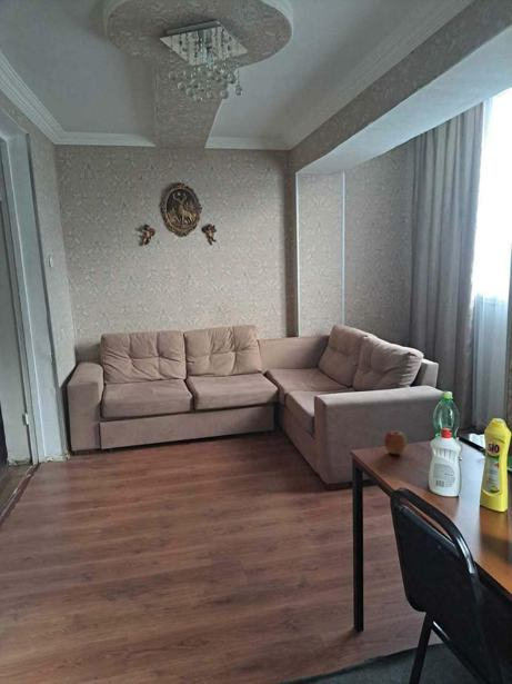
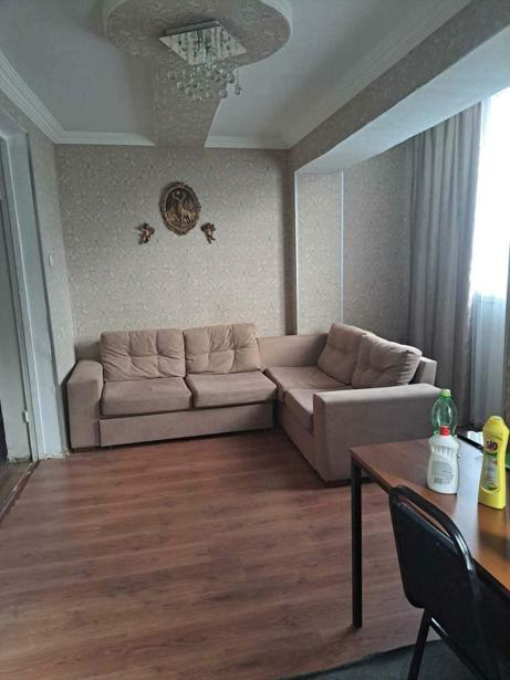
- apple (394, 442)
